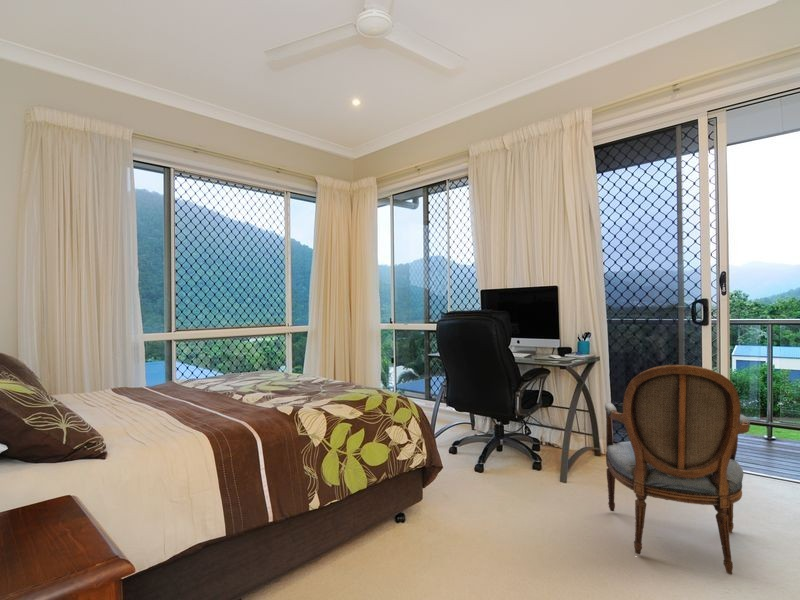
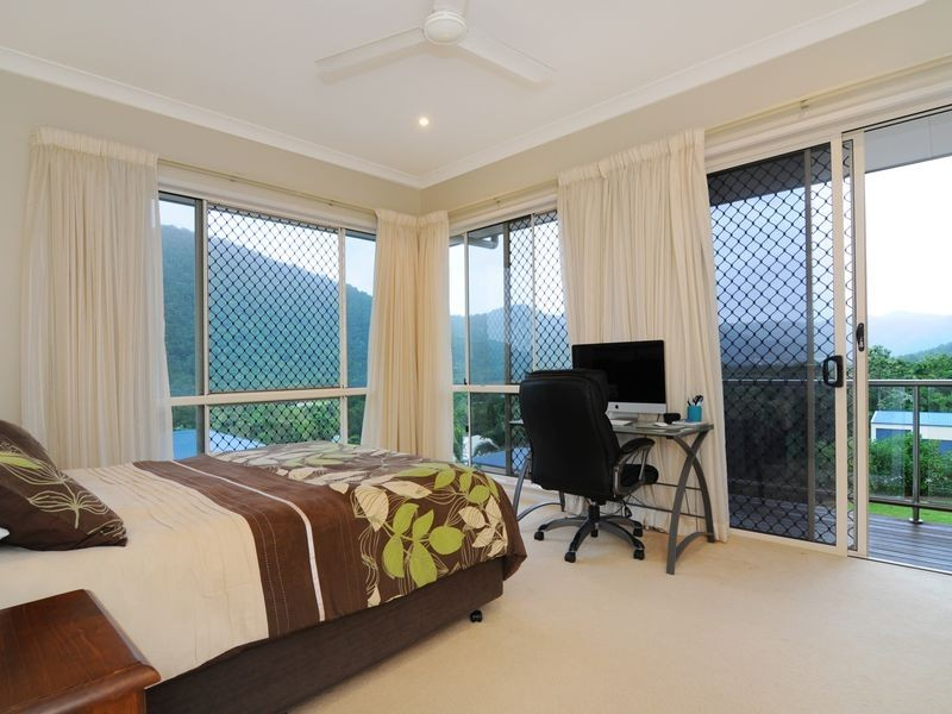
- armchair (672, 449)
